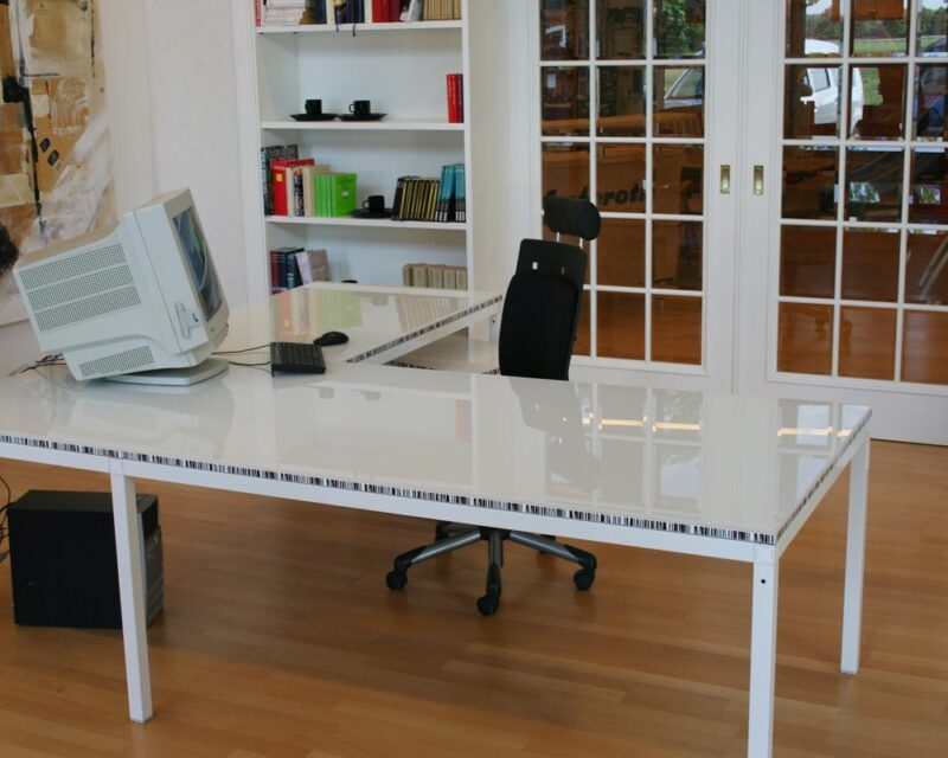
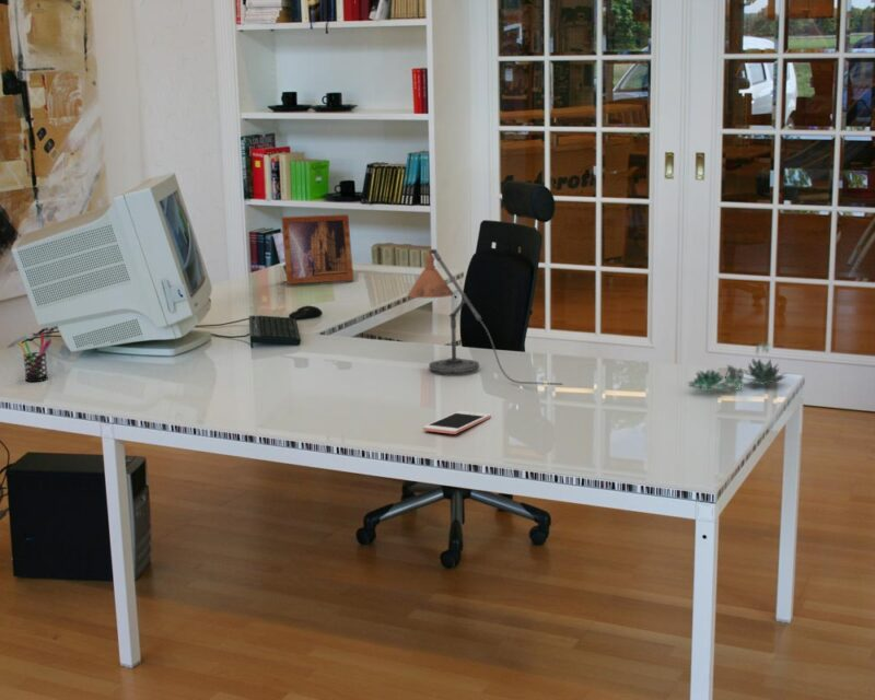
+ succulent plant (739, 368)
+ cell phone (457, 422)
+ picture frame (316, 248)
+ pen holder (34, 357)
+ desk lamp (480, 316)
